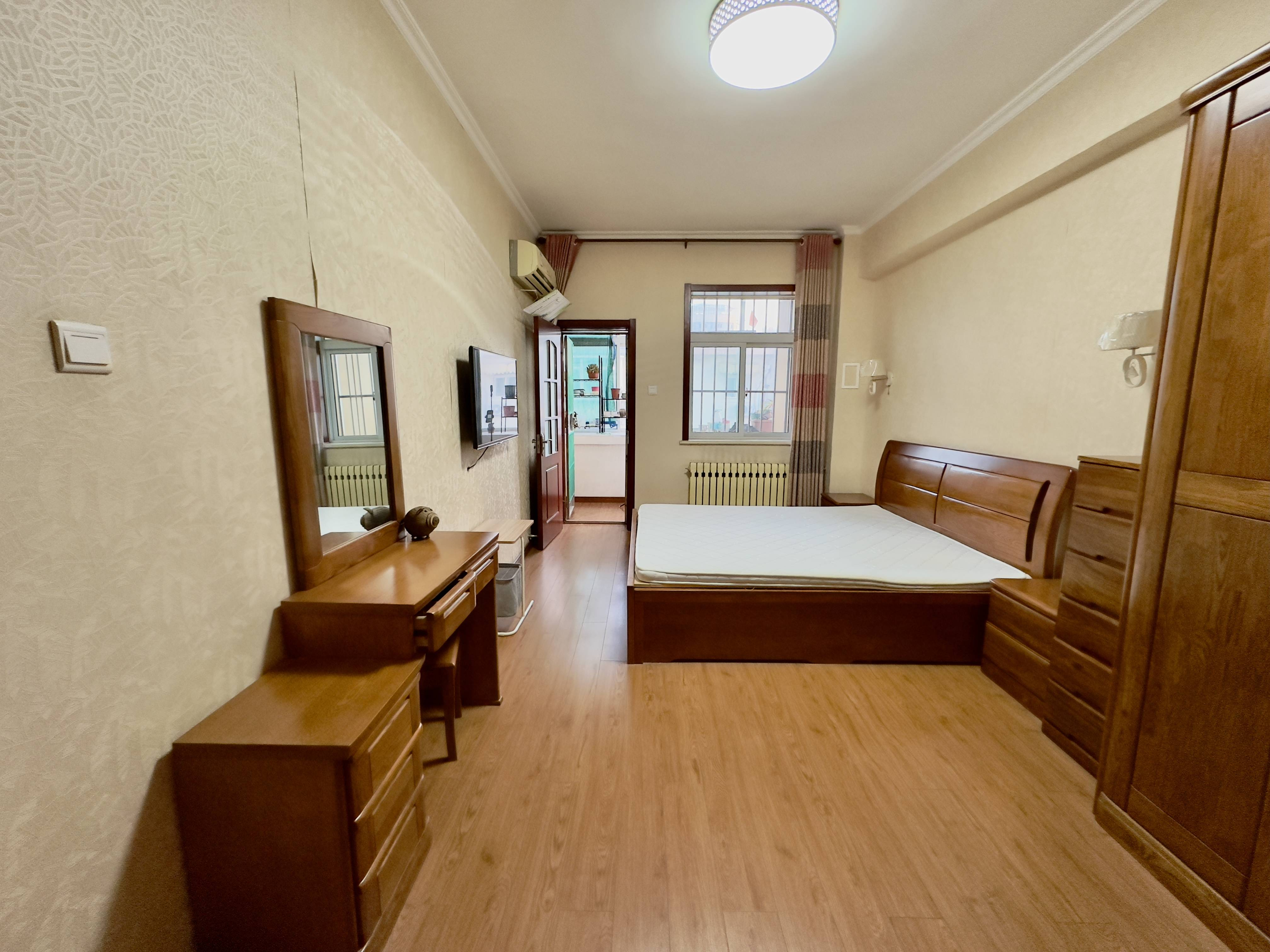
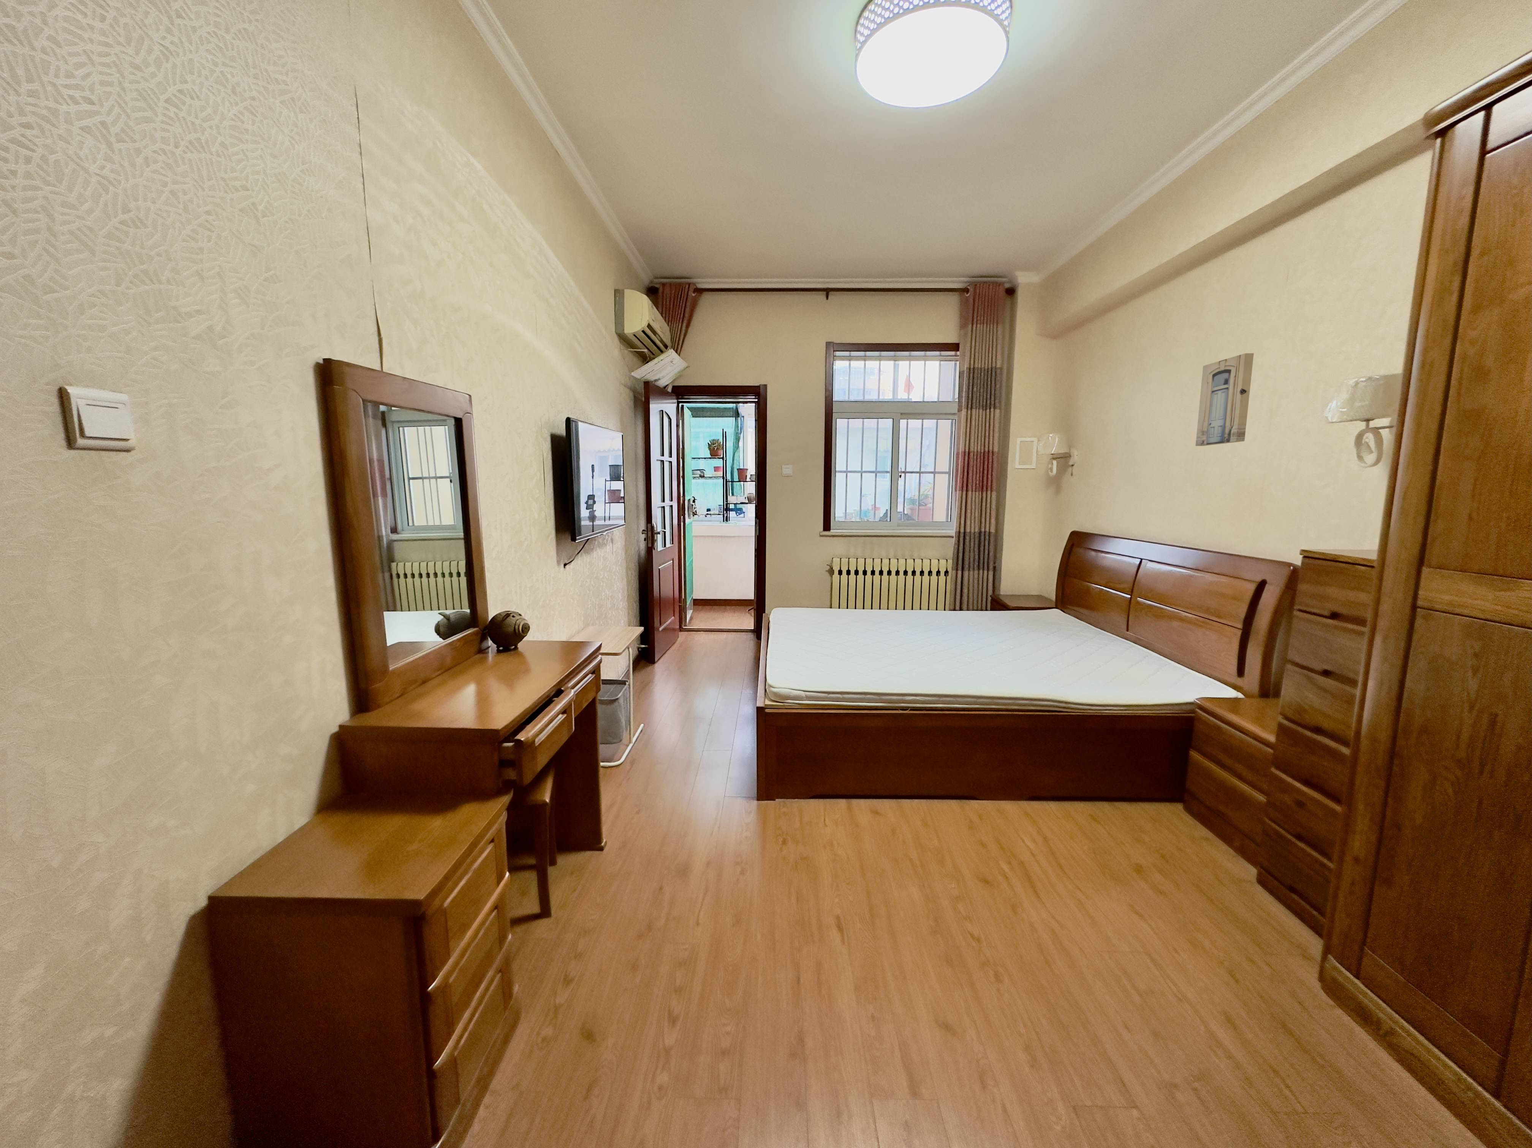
+ wall art (1223, 402)
